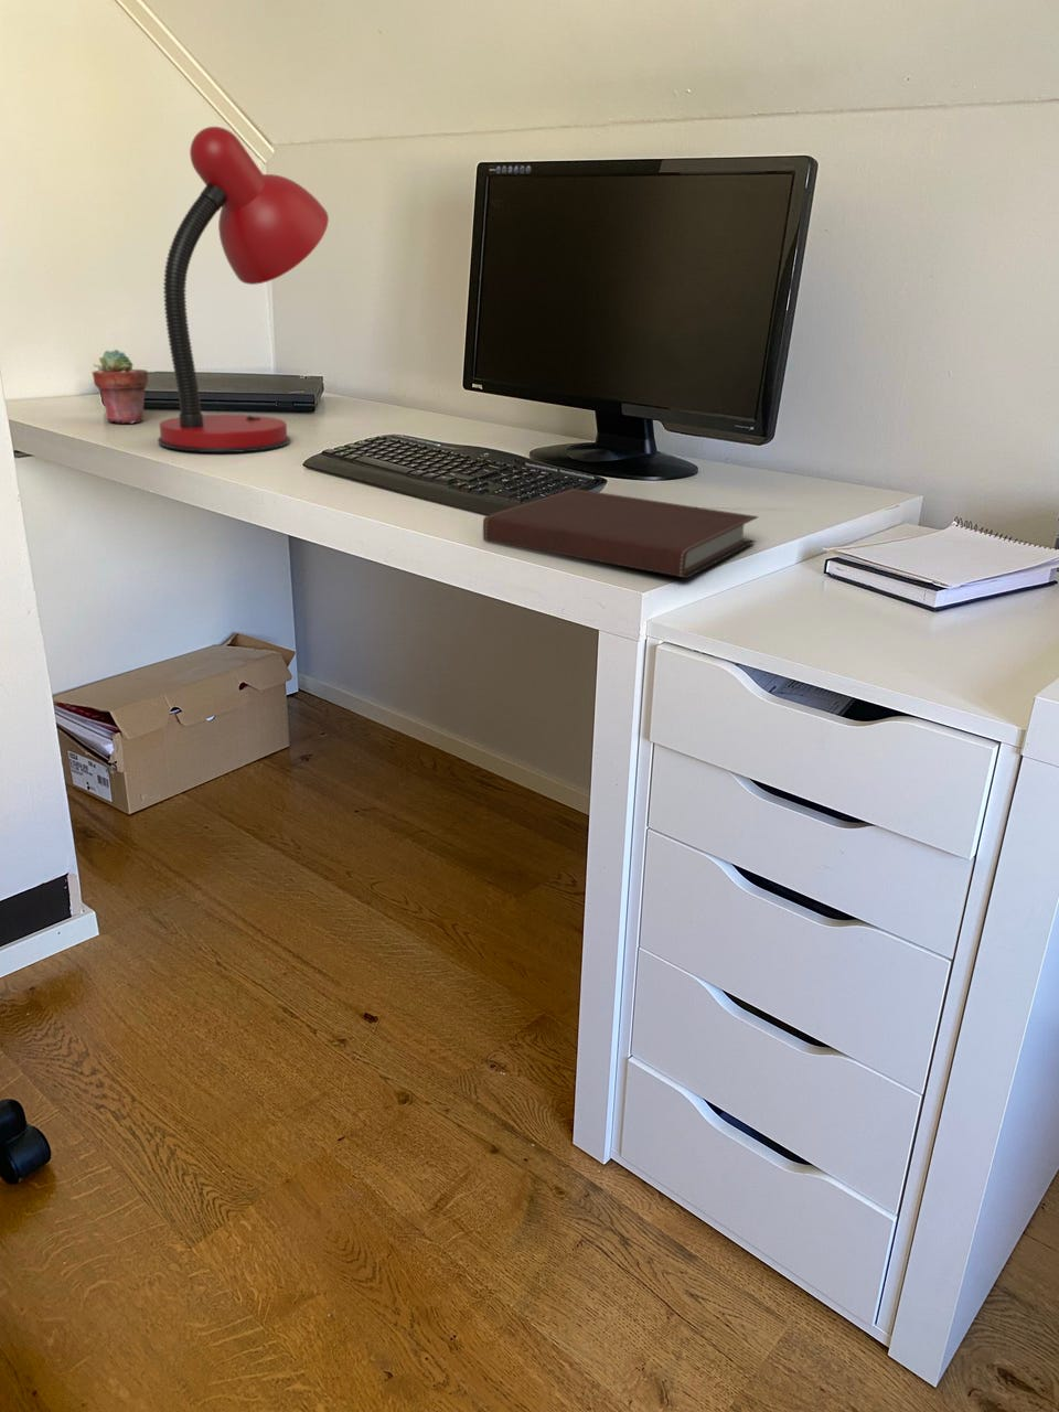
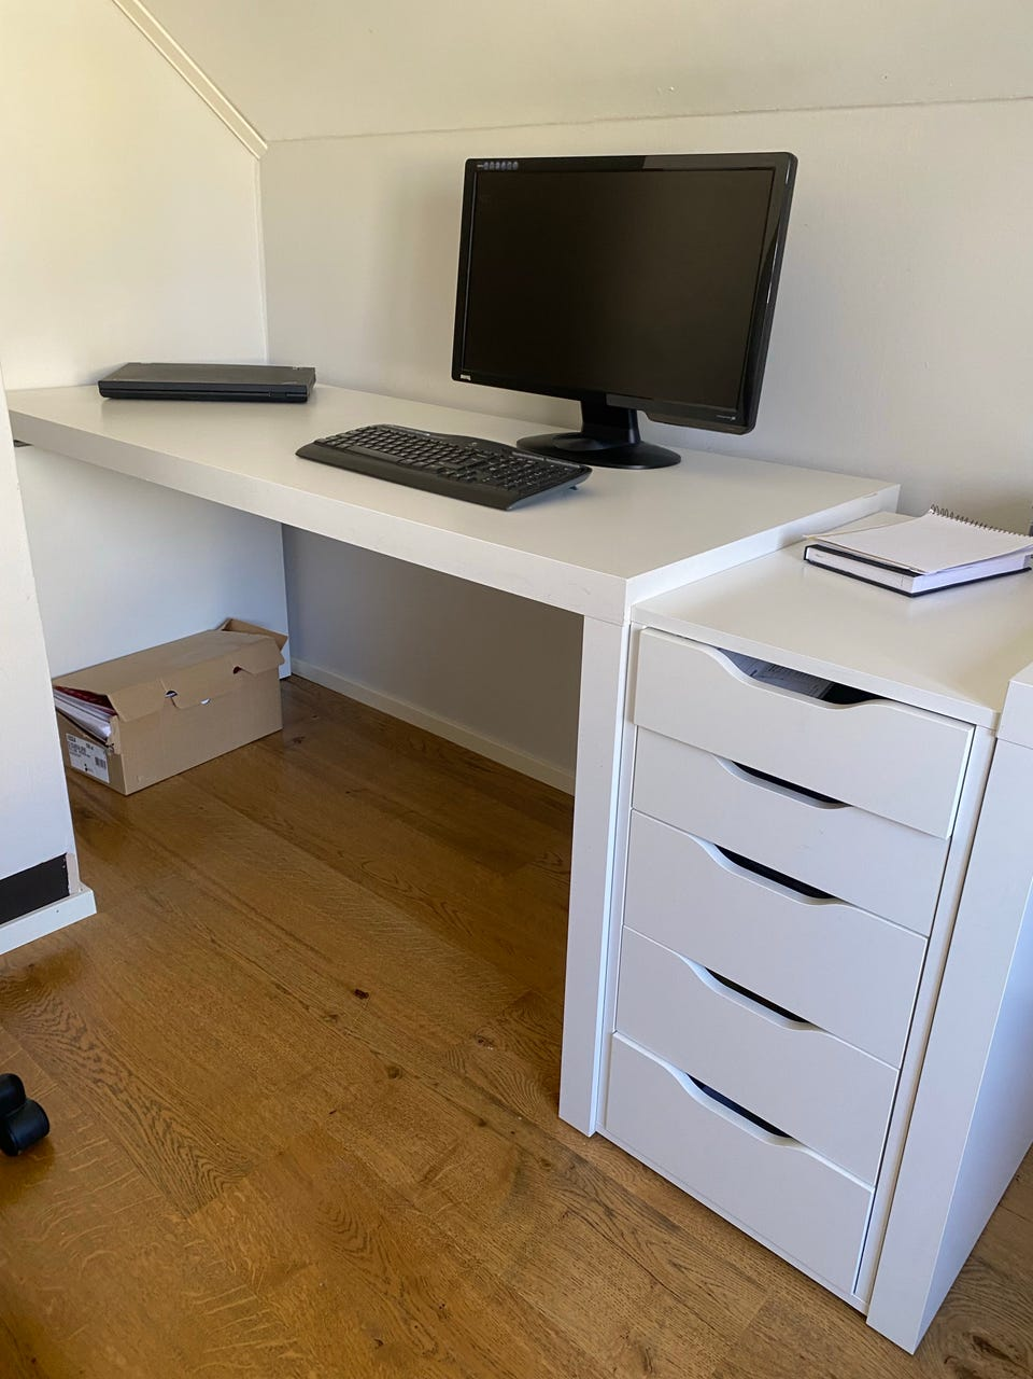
- desk lamp (244, 282)
- potted succulent (120, 385)
- notebook (622, 528)
